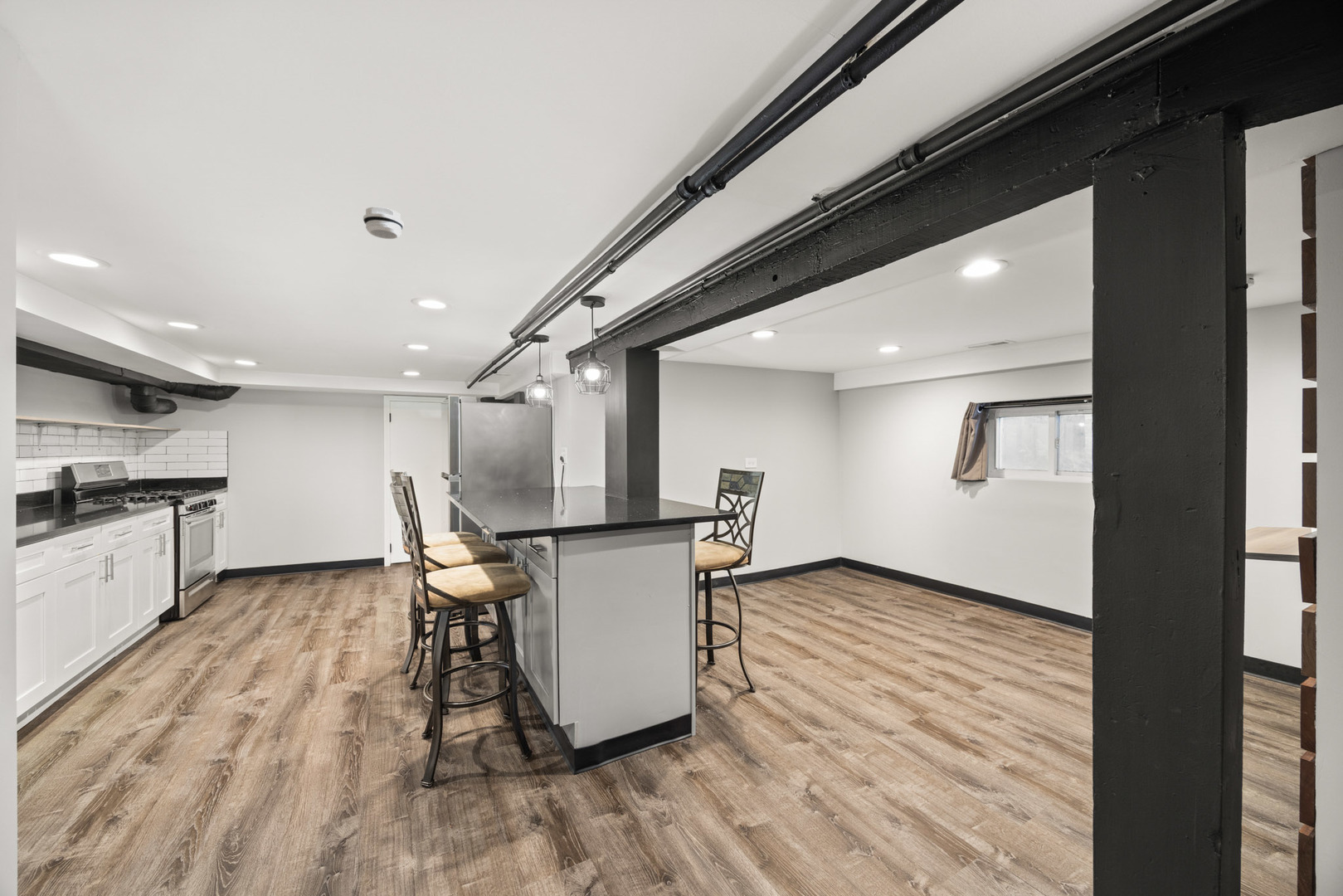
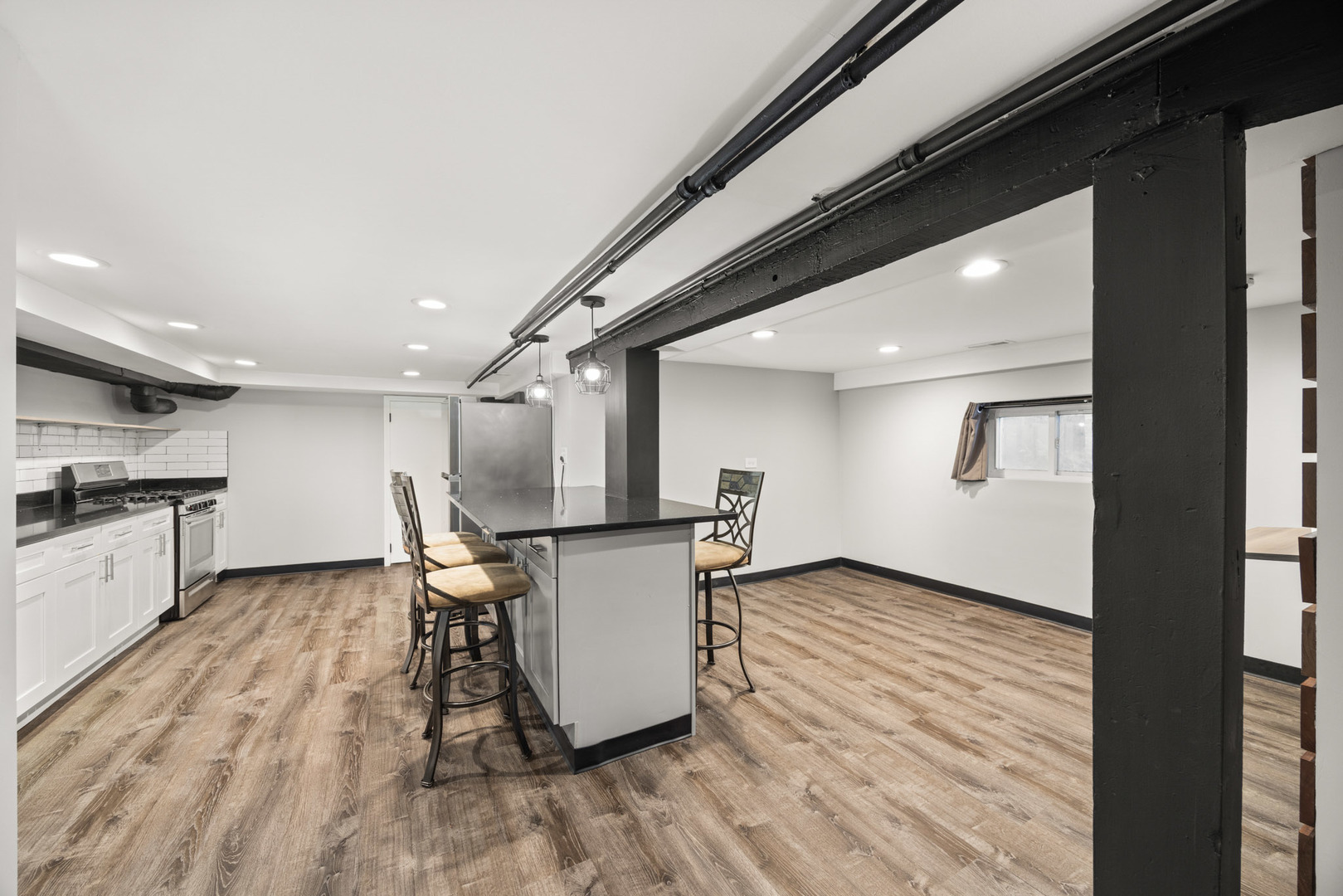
- smoke detector (383, 223)
